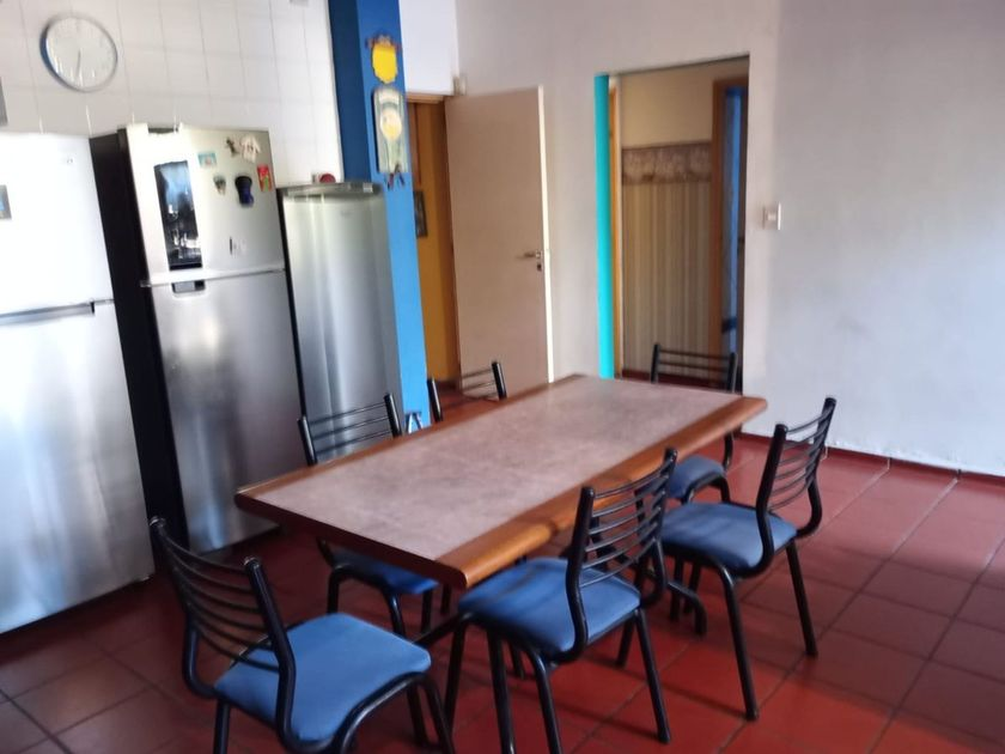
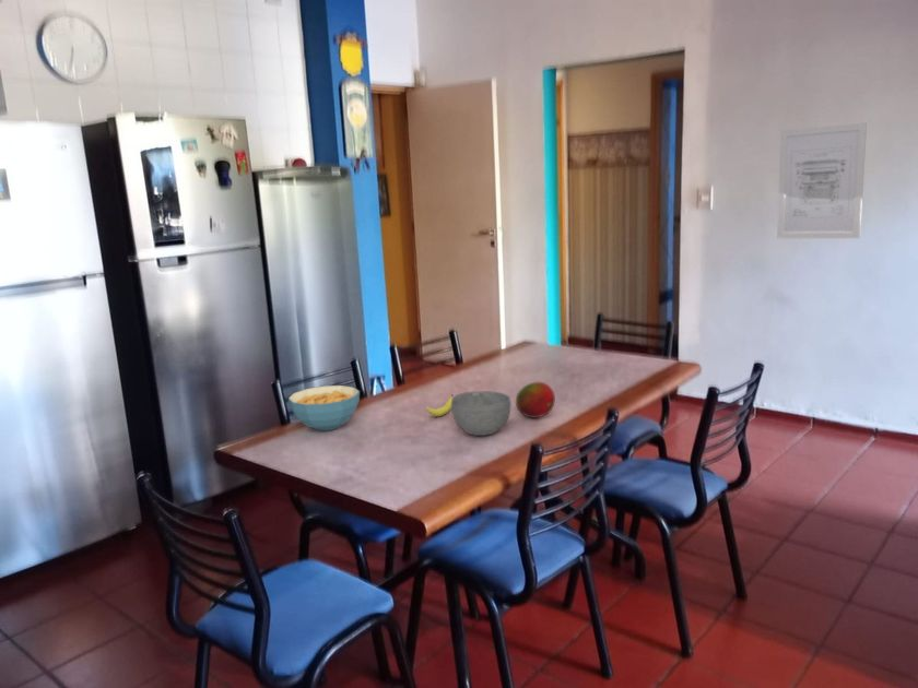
+ banana (440, 407)
+ fruit (533, 400)
+ wall art (820, 183)
+ bowl (481, 415)
+ cereal bowl (326, 411)
